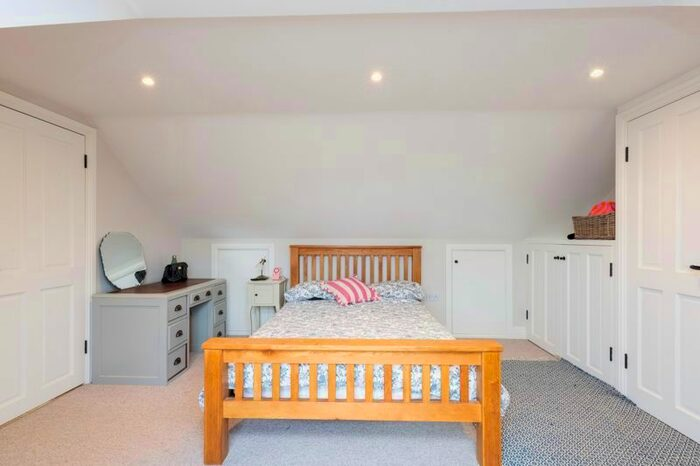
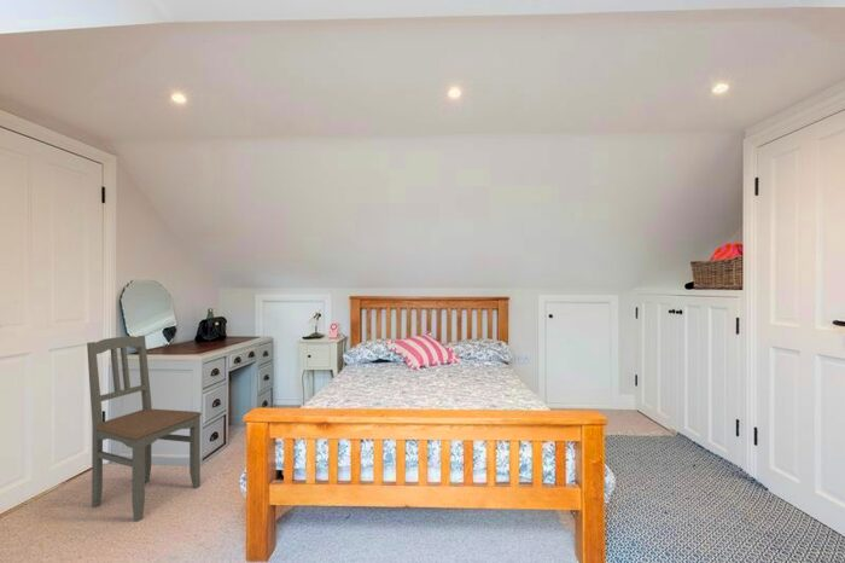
+ dining chair (142, 417)
